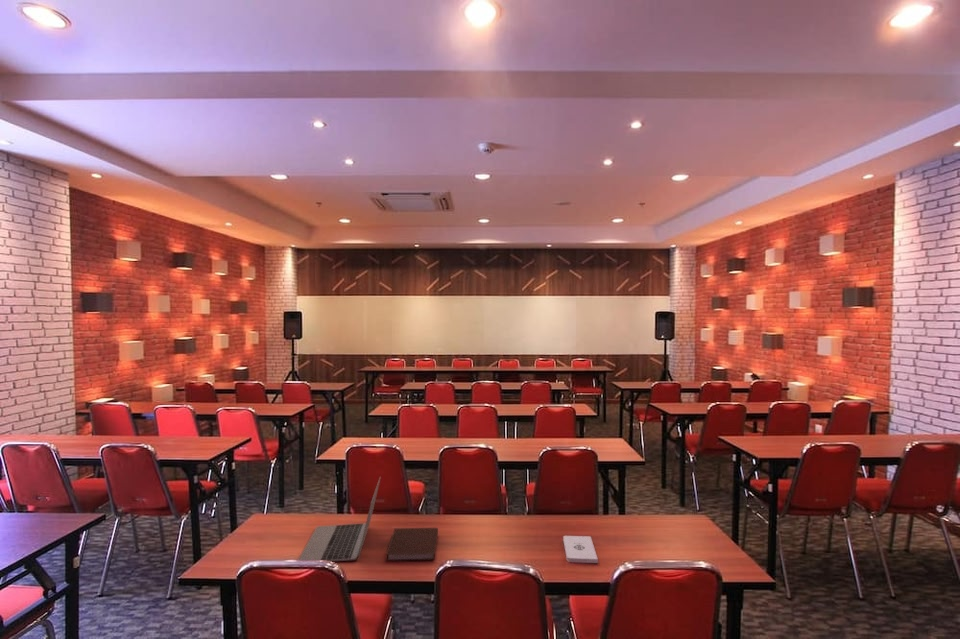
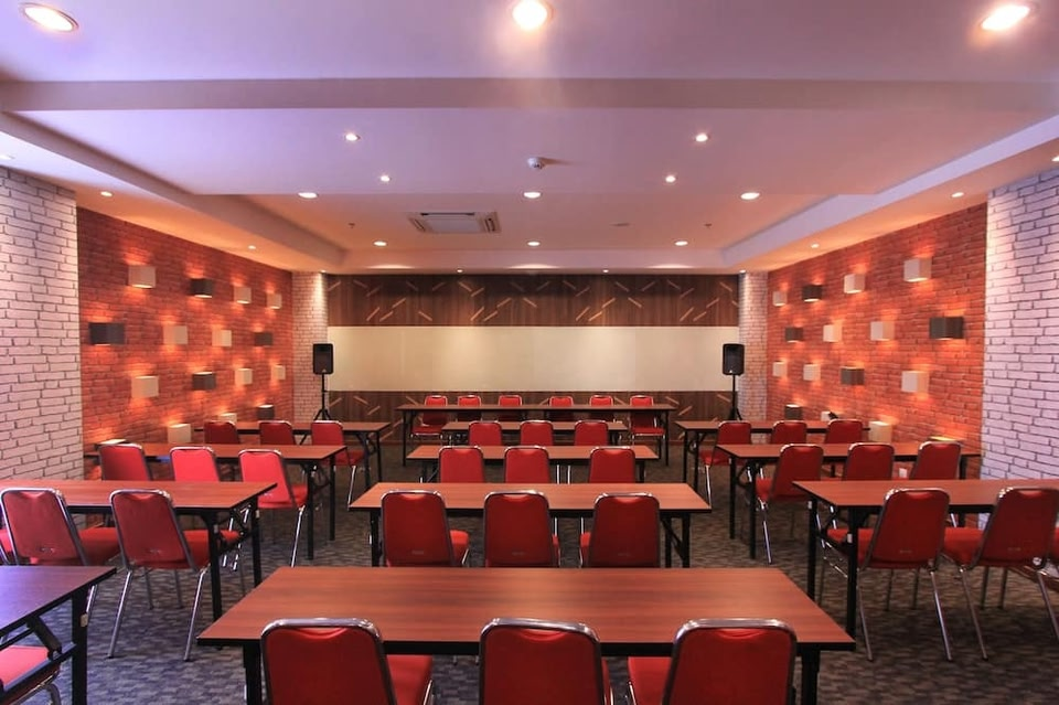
- laptop (345, 524)
- notepad (579, 548)
- notebook (413, 543)
